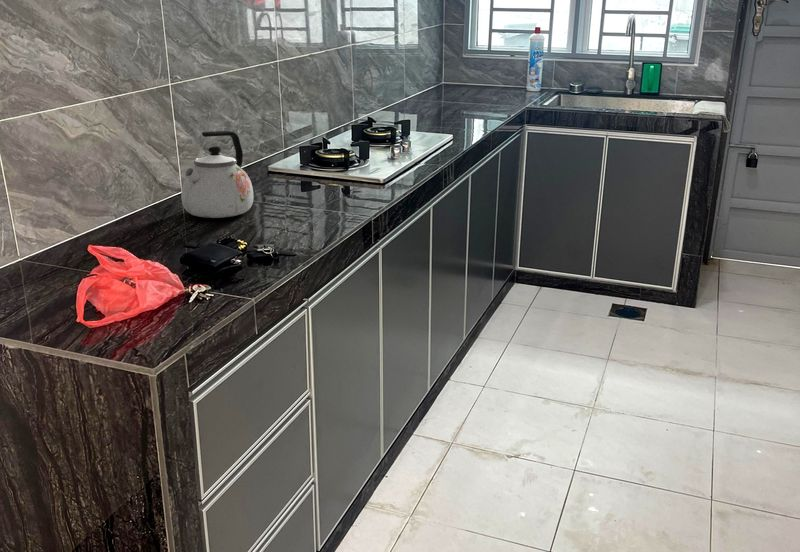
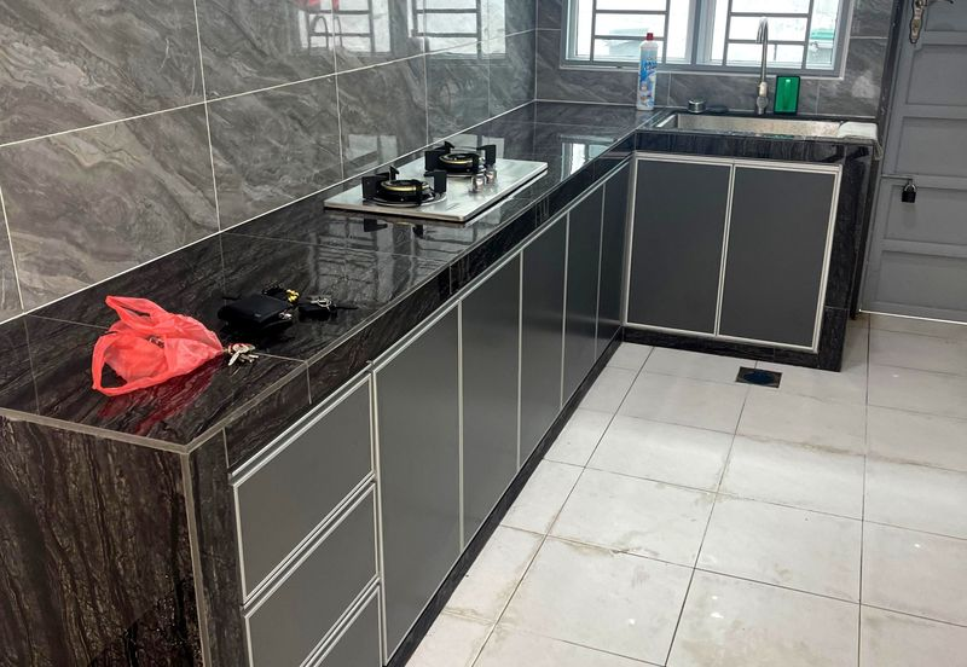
- kettle (215, 173)
